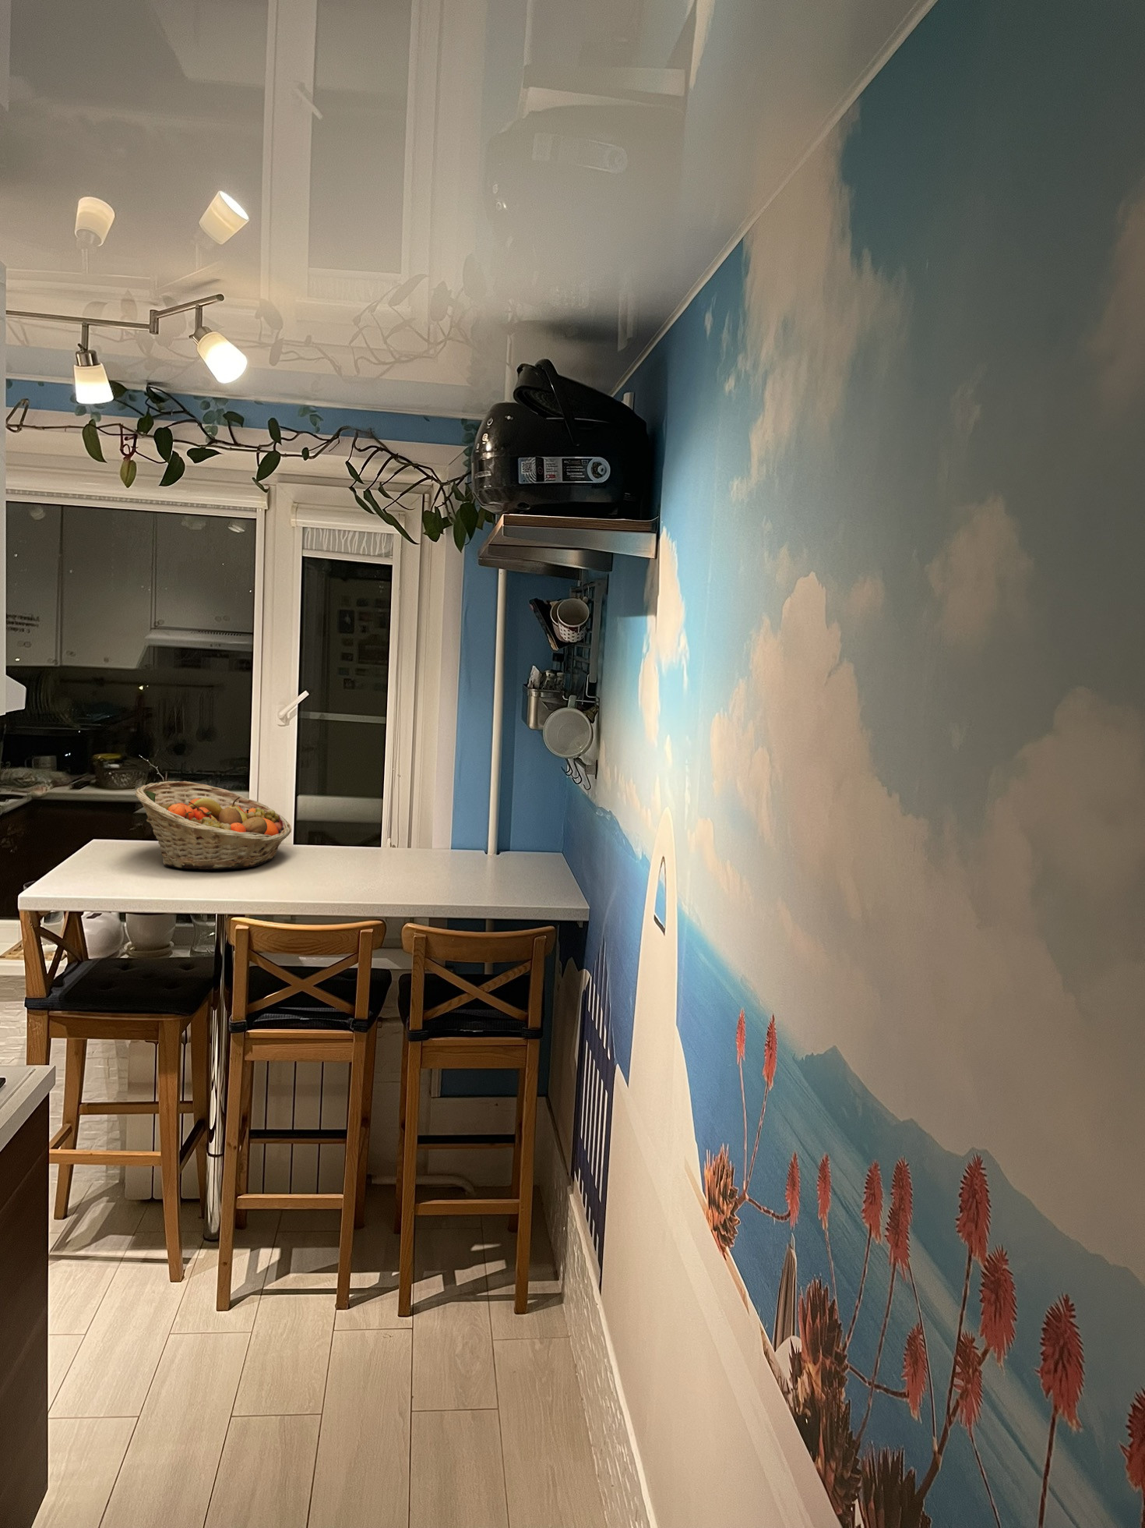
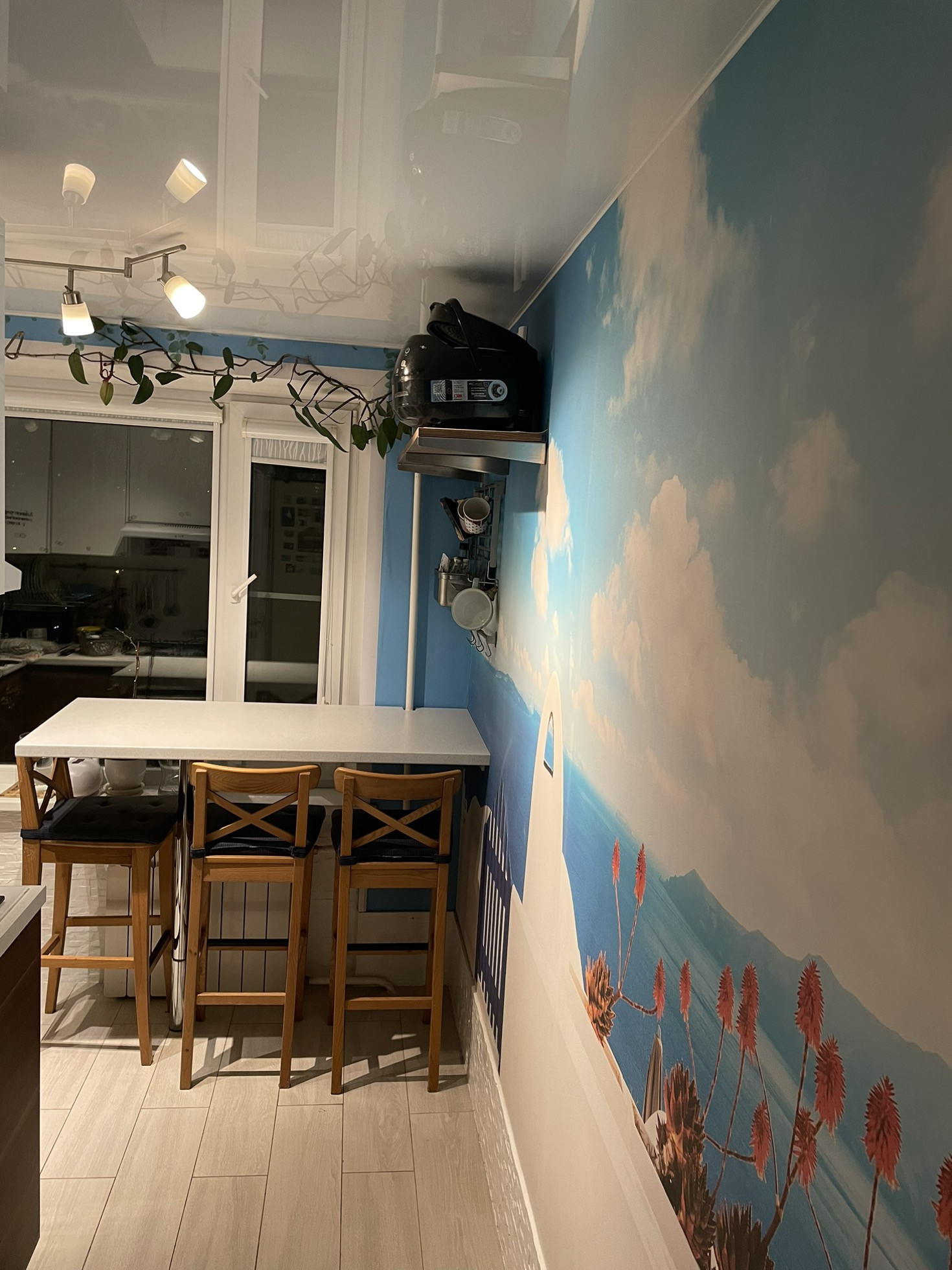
- fruit basket (214, 823)
